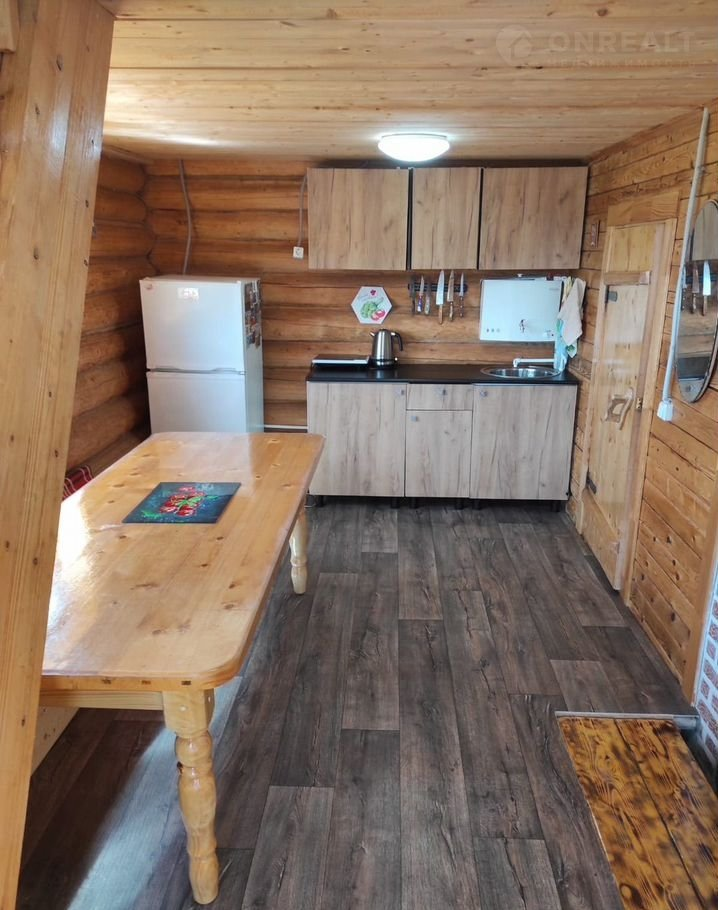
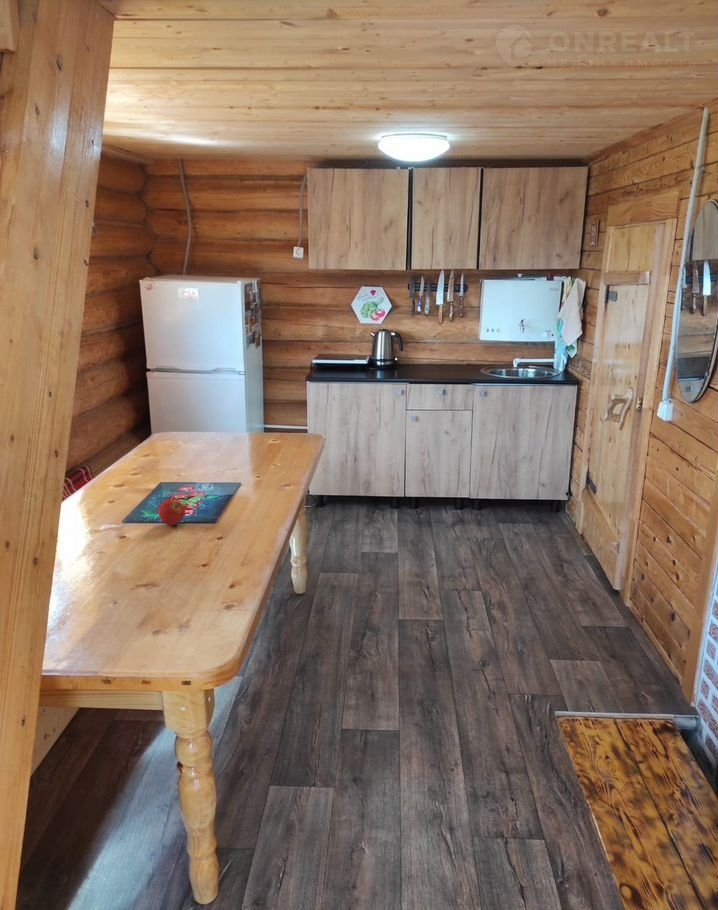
+ fruit (171, 512)
